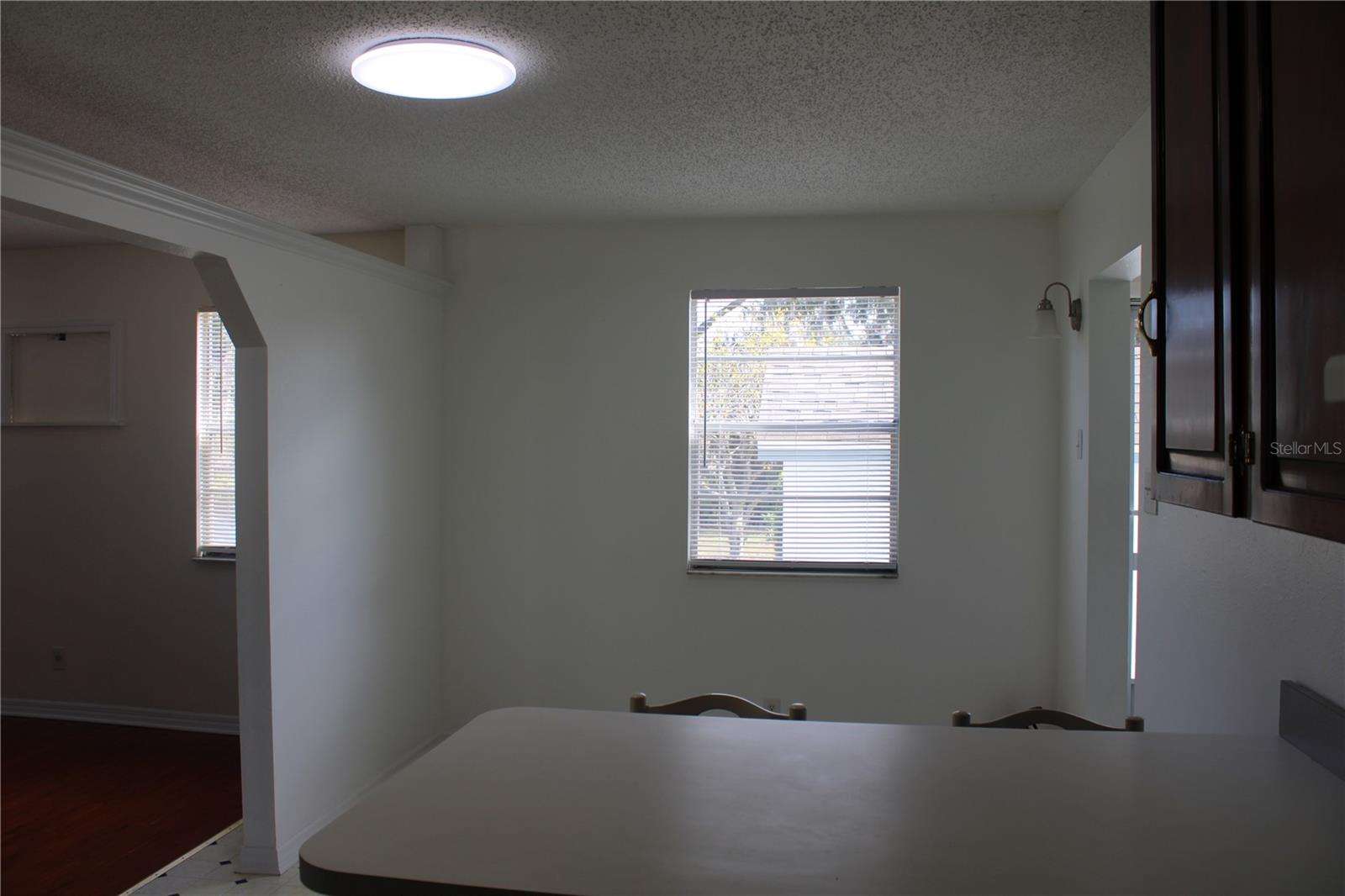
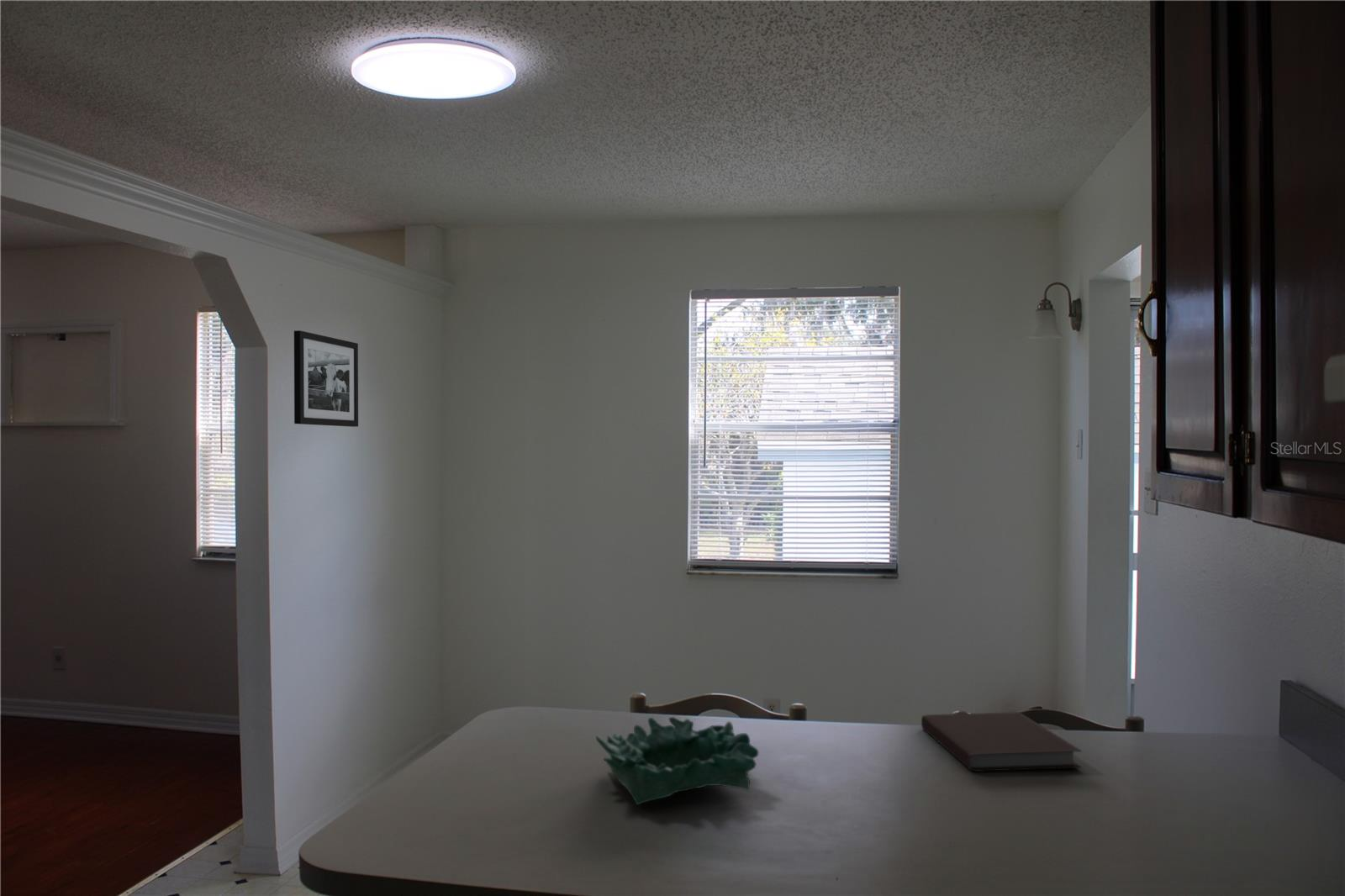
+ decorative bowl (675, 758)
+ notebook (996, 739)
+ picture frame (328, 381)
